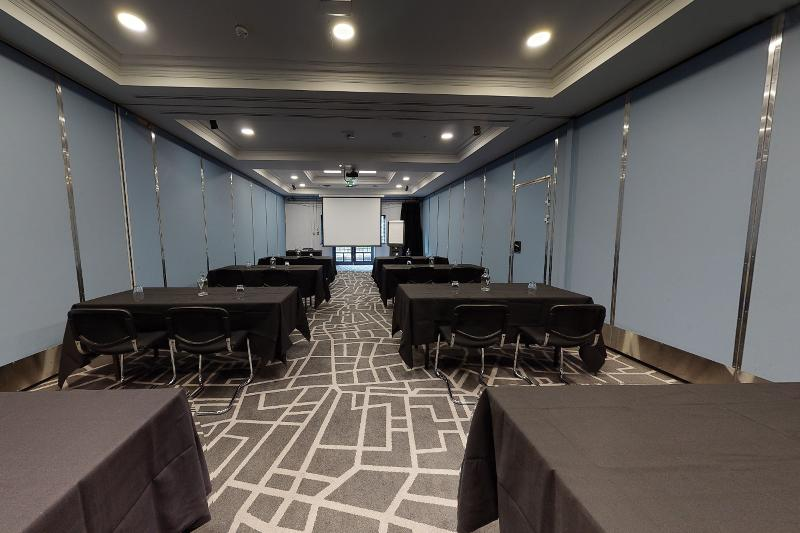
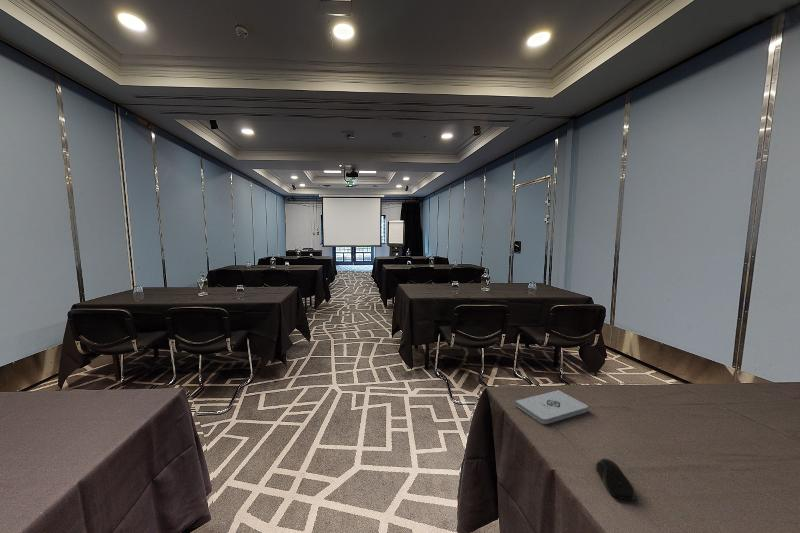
+ notepad (551, 406)
+ computer mouse (613, 476)
